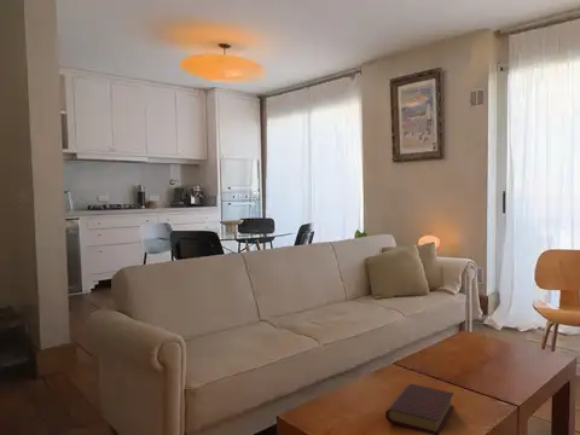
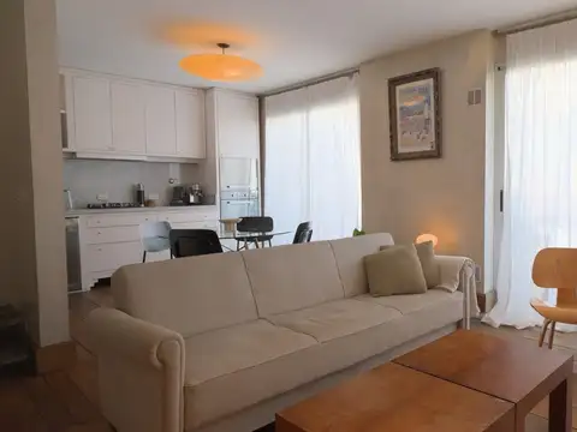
- book (420, 406)
